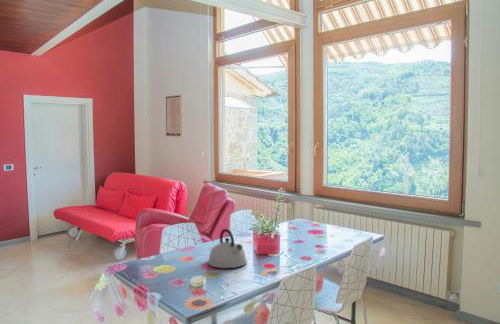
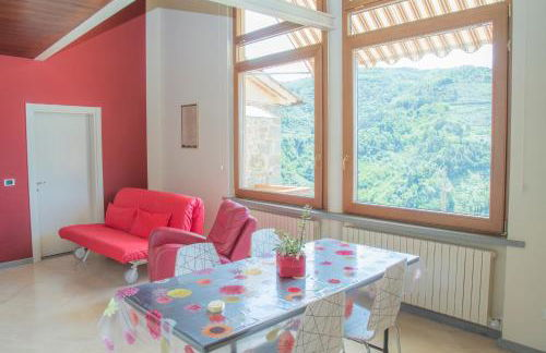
- kettle (228, 246)
